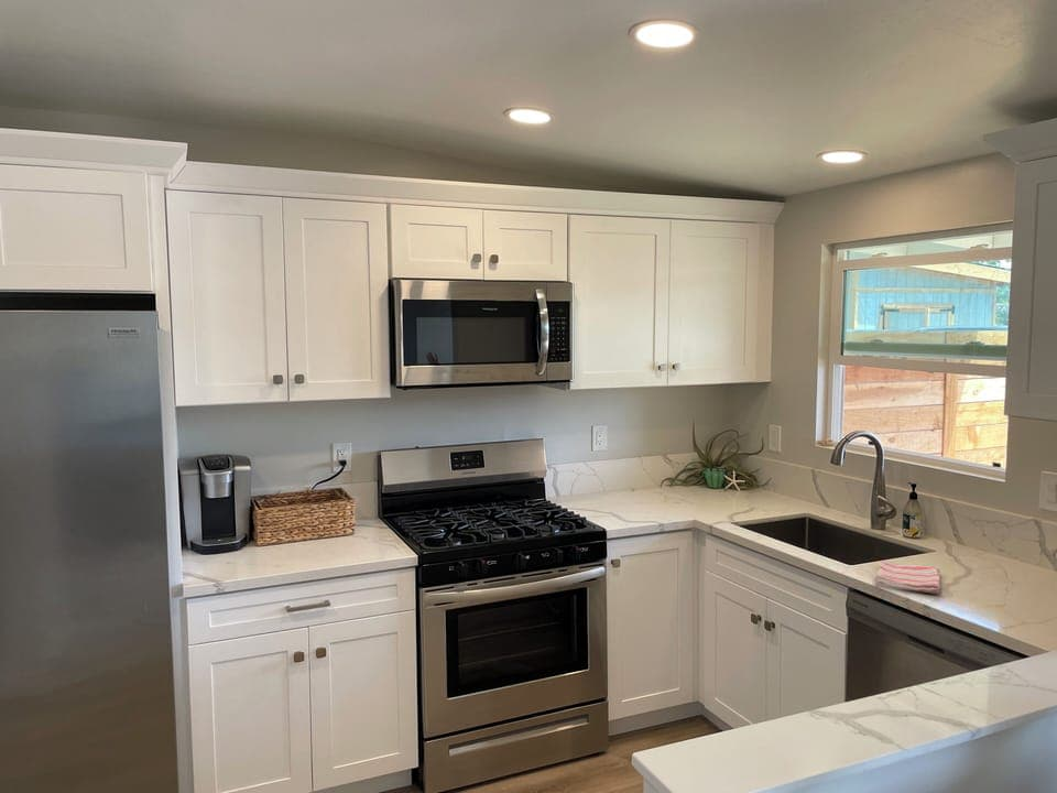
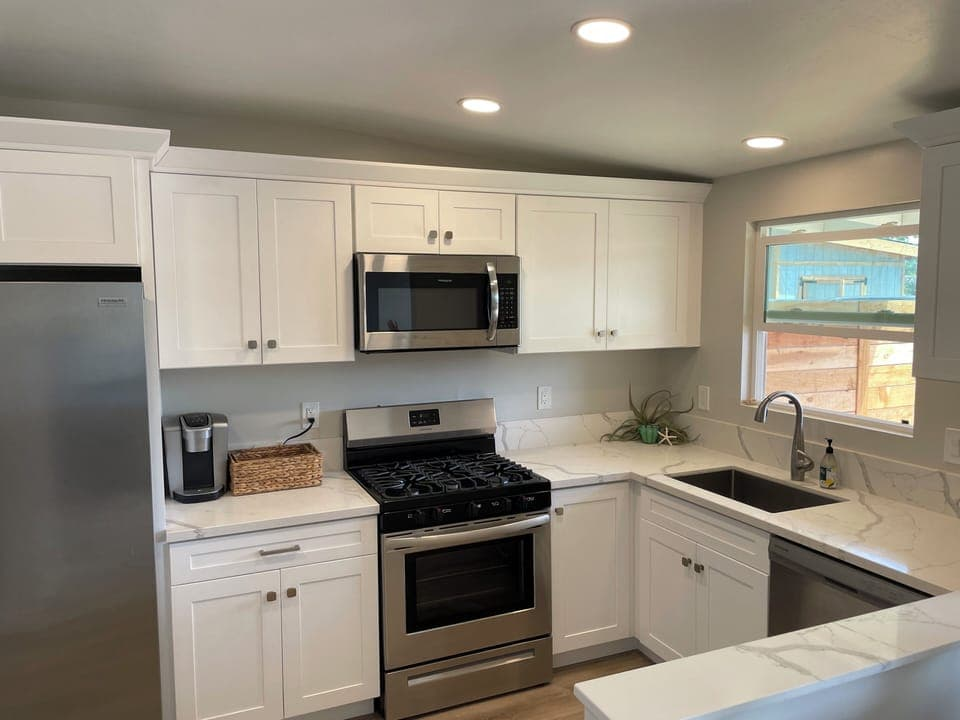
- dish towel (907, 574)
